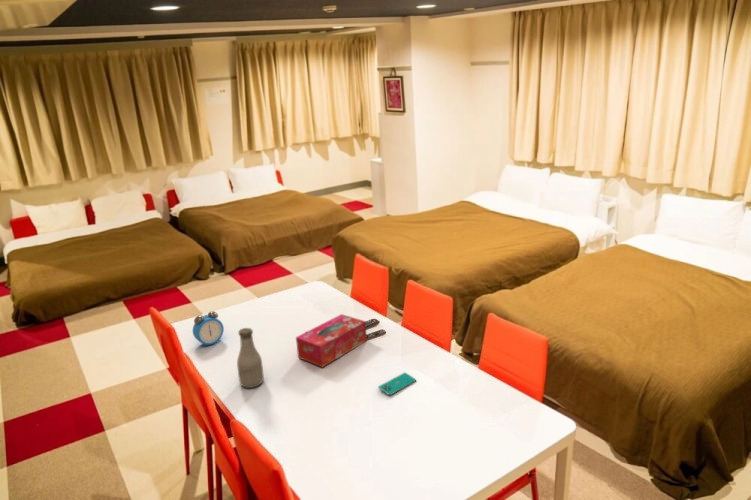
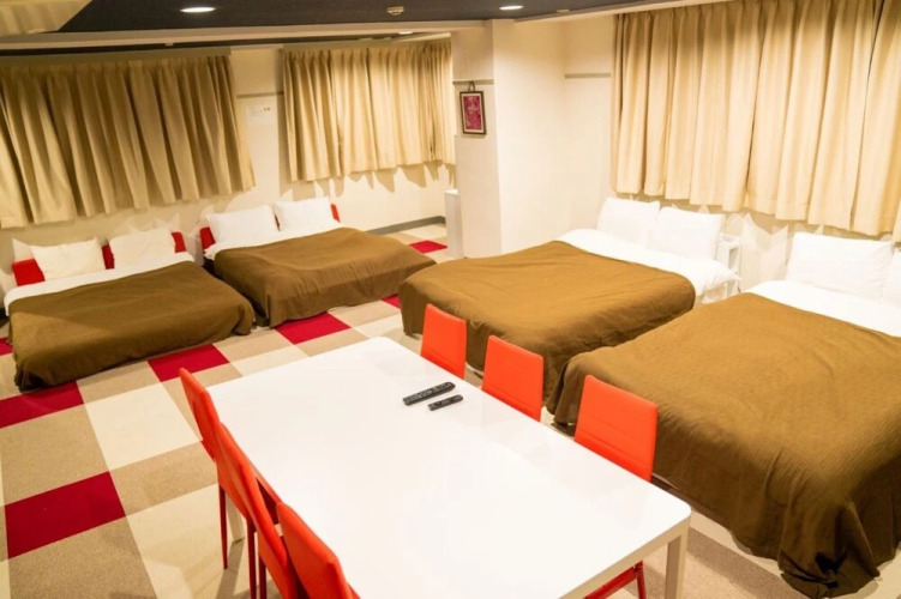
- smartphone (397, 383)
- bottle (248, 357)
- tissue box (332, 339)
- alarm clock (207, 328)
